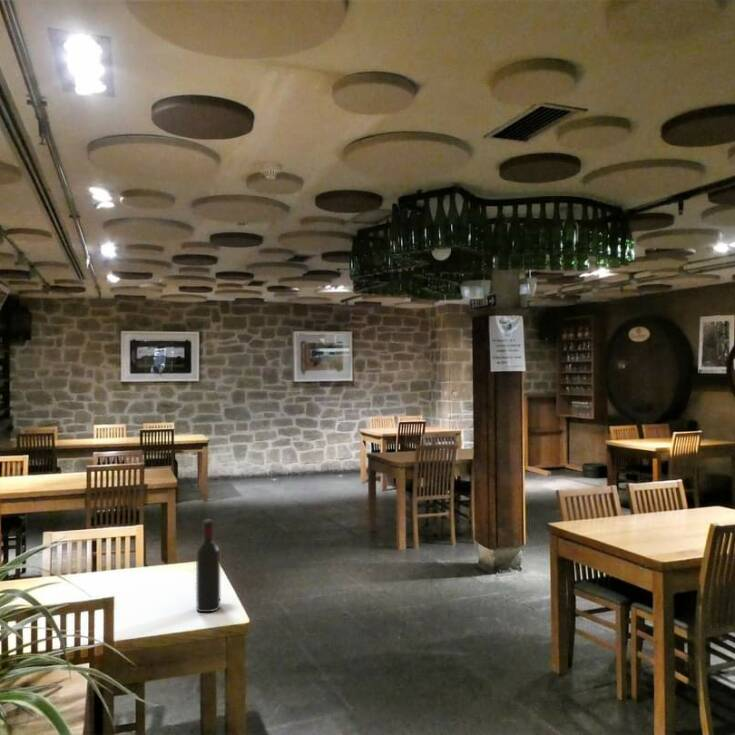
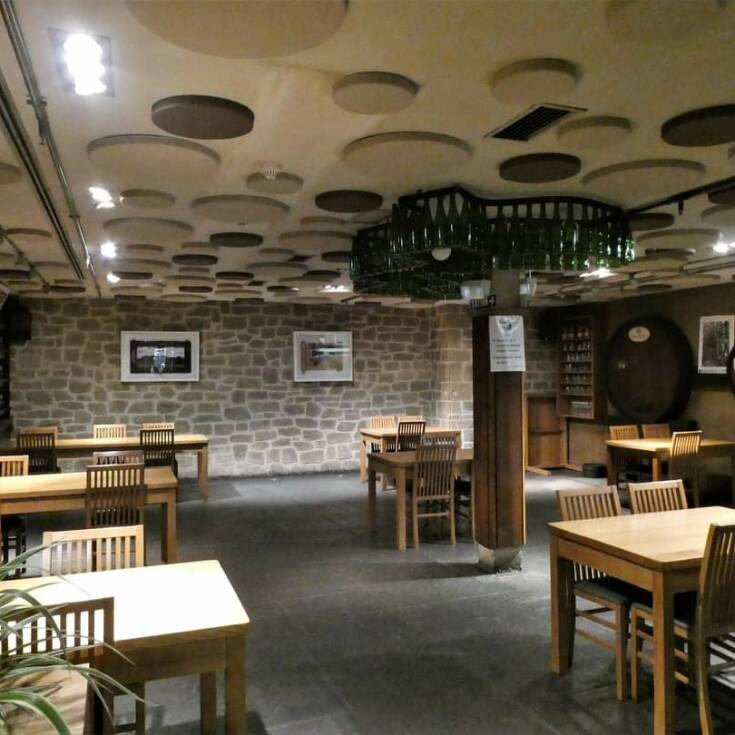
- wine bottle (208, 564)
